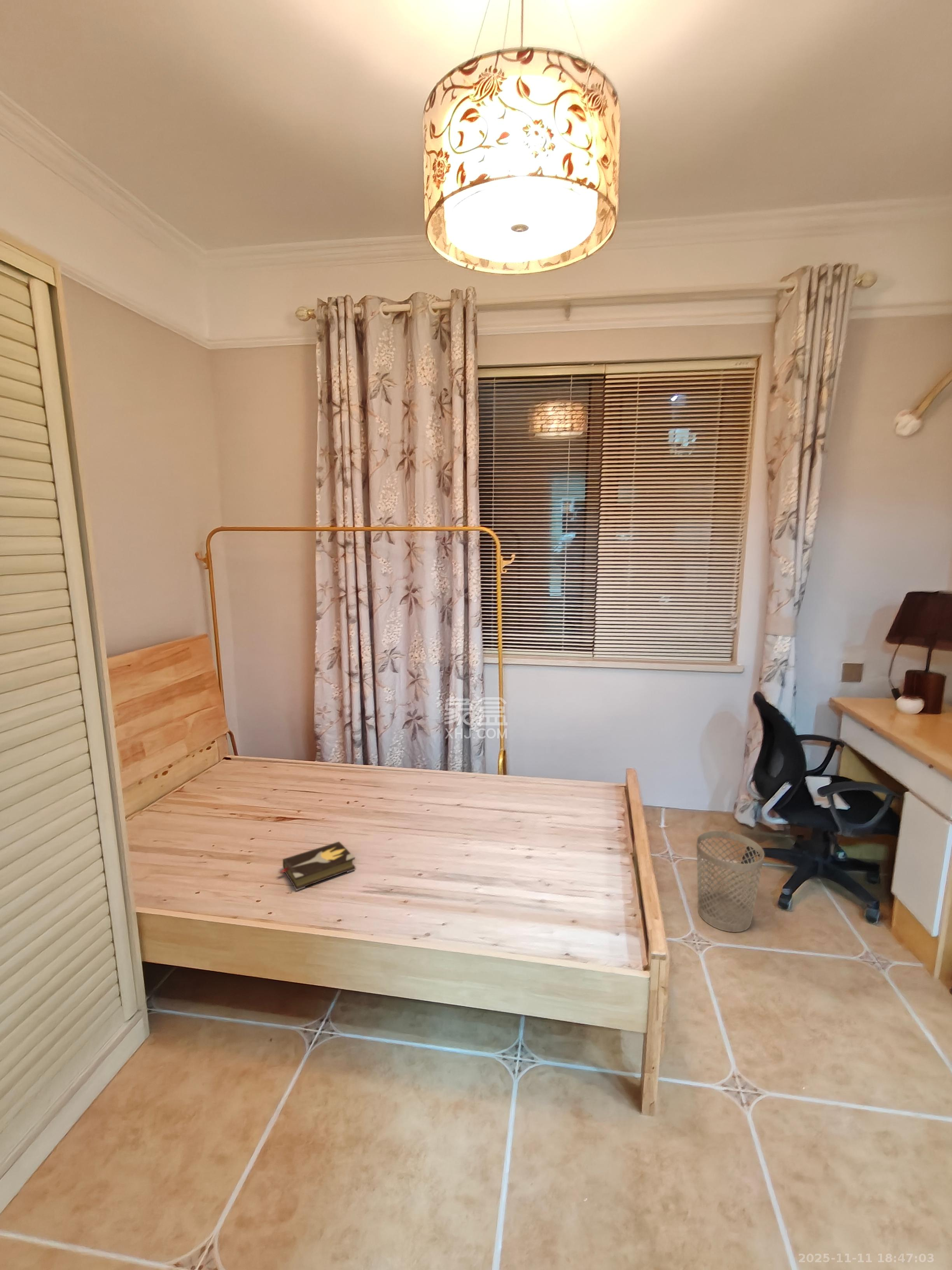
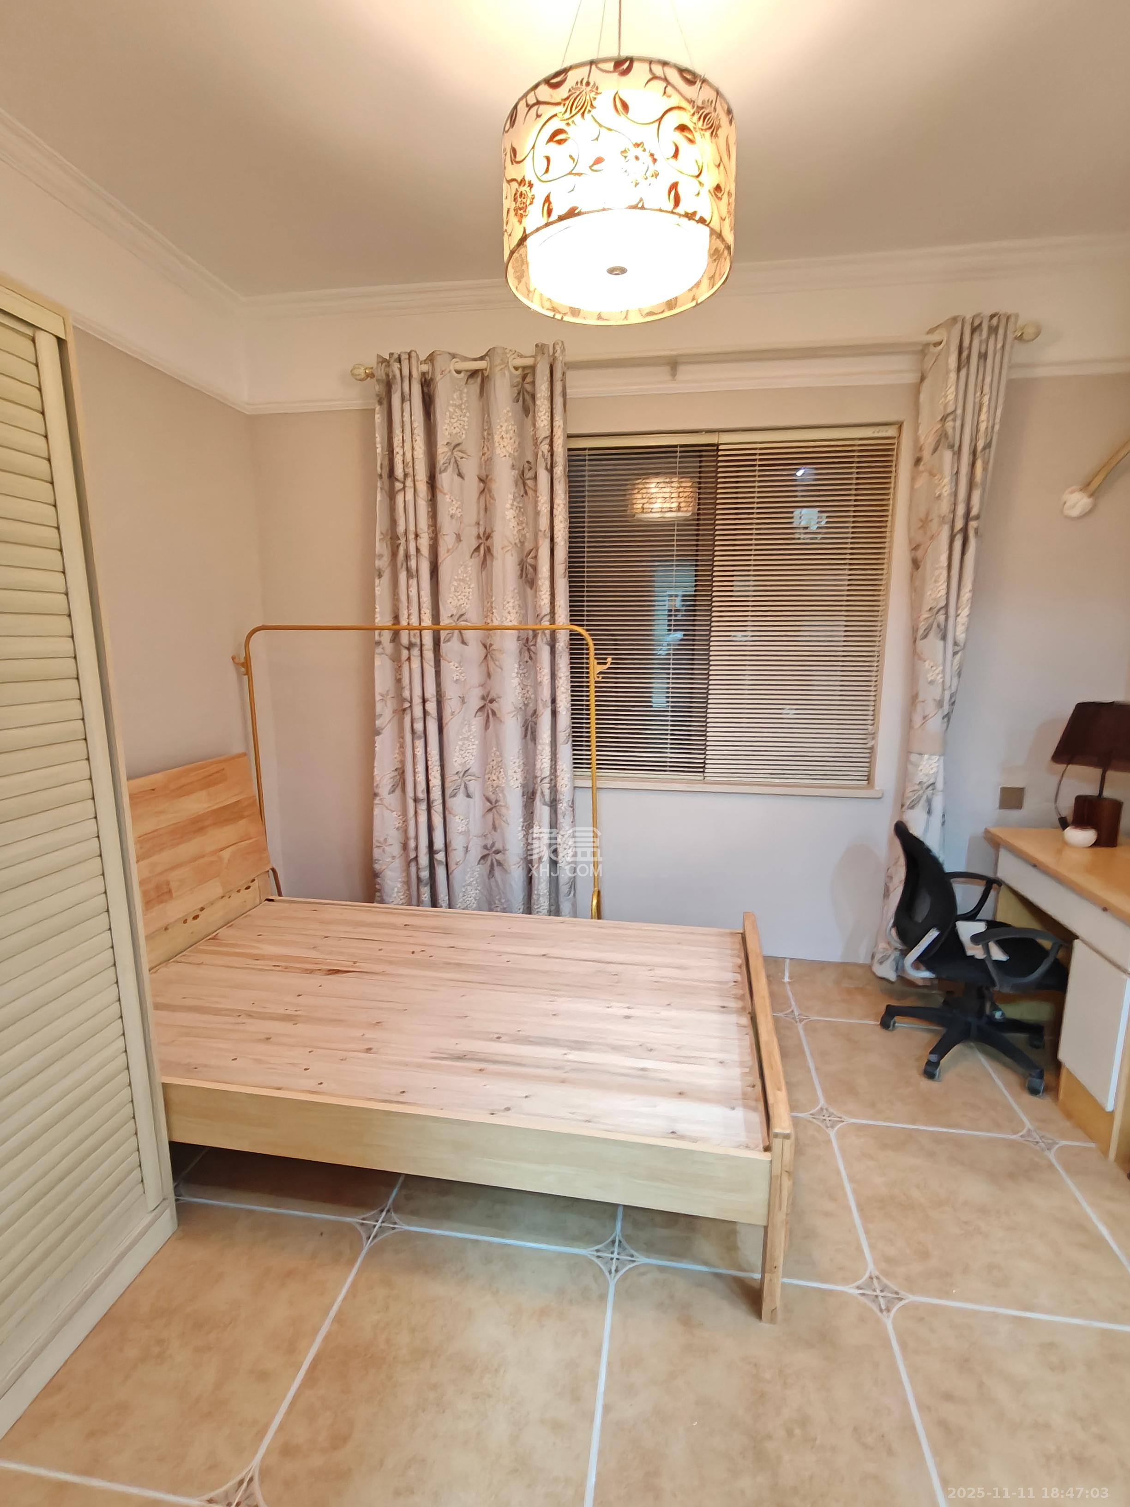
- wastebasket (727, 881)
- hardback book (318, 863)
